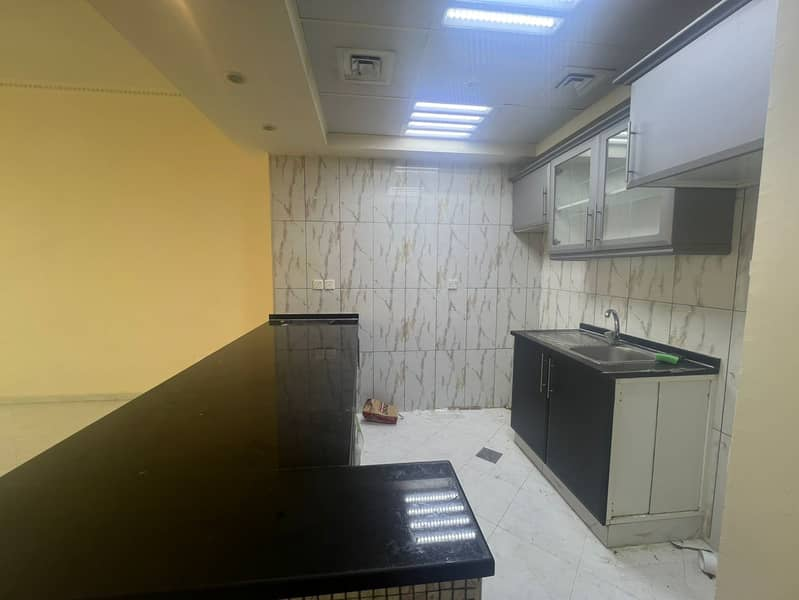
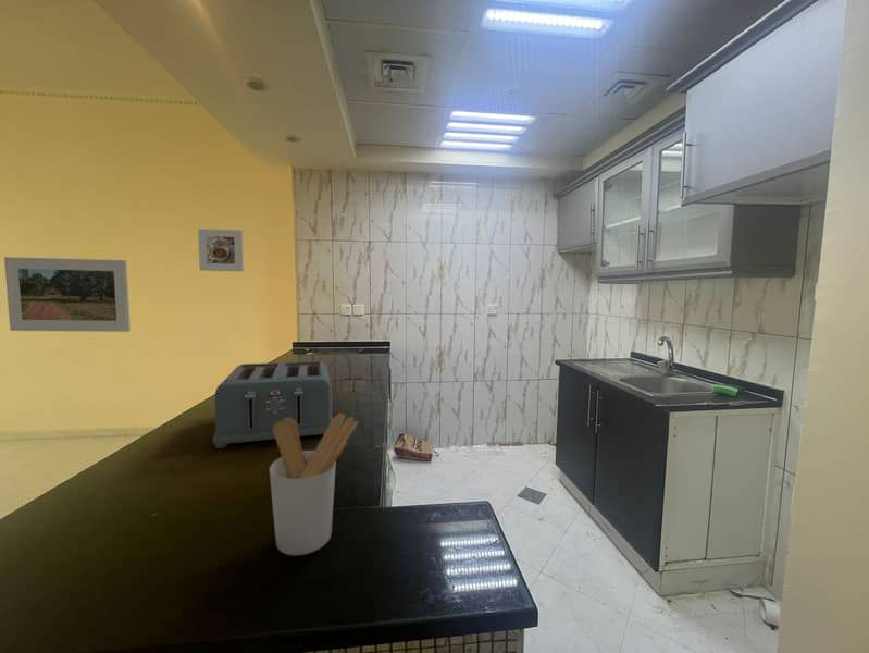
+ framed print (69, 295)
+ utensil holder (318, 476)
+ toaster (280, 397)
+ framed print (221, 249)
